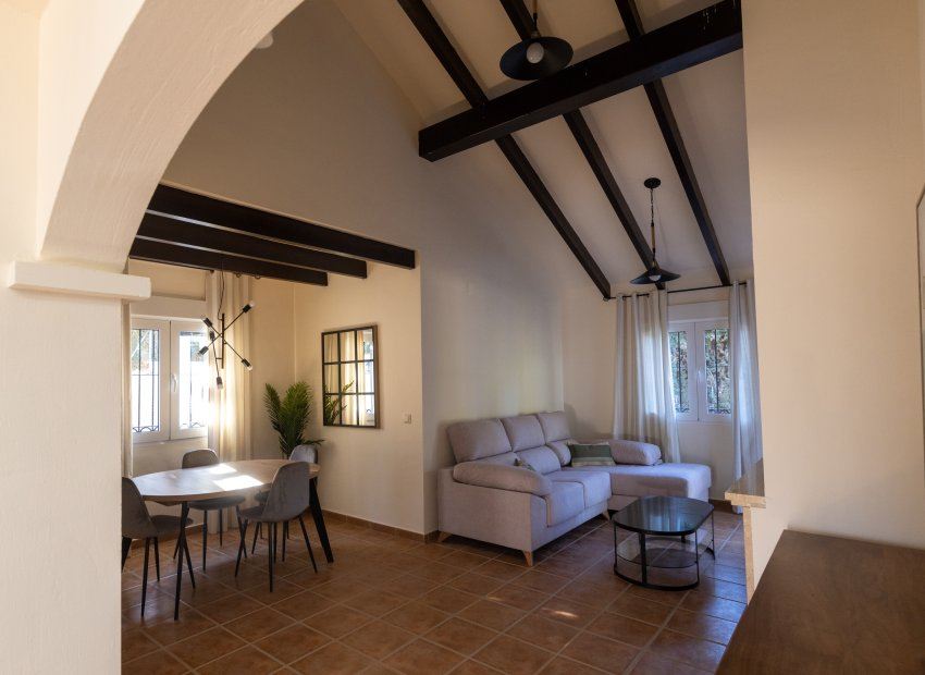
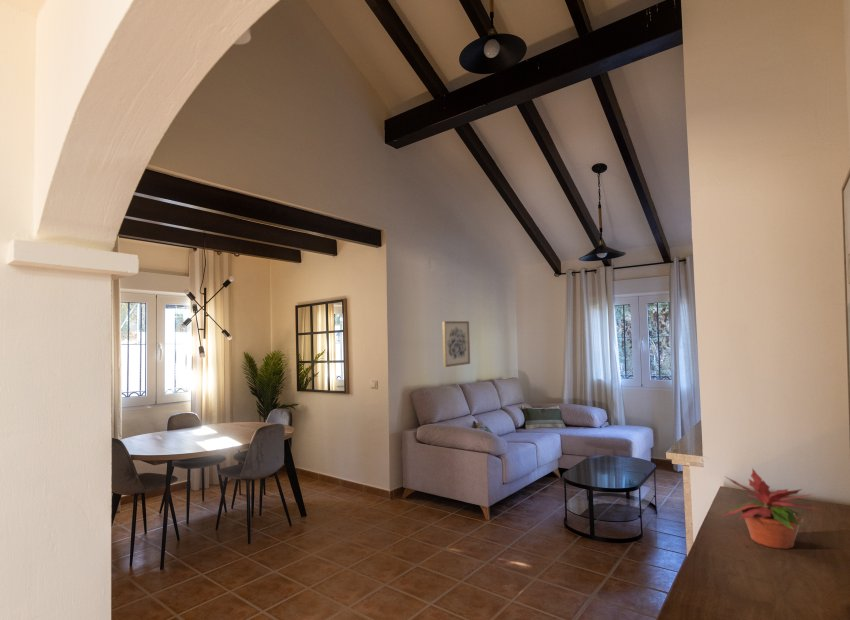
+ potted plant (769, 503)
+ wall art (456, 343)
